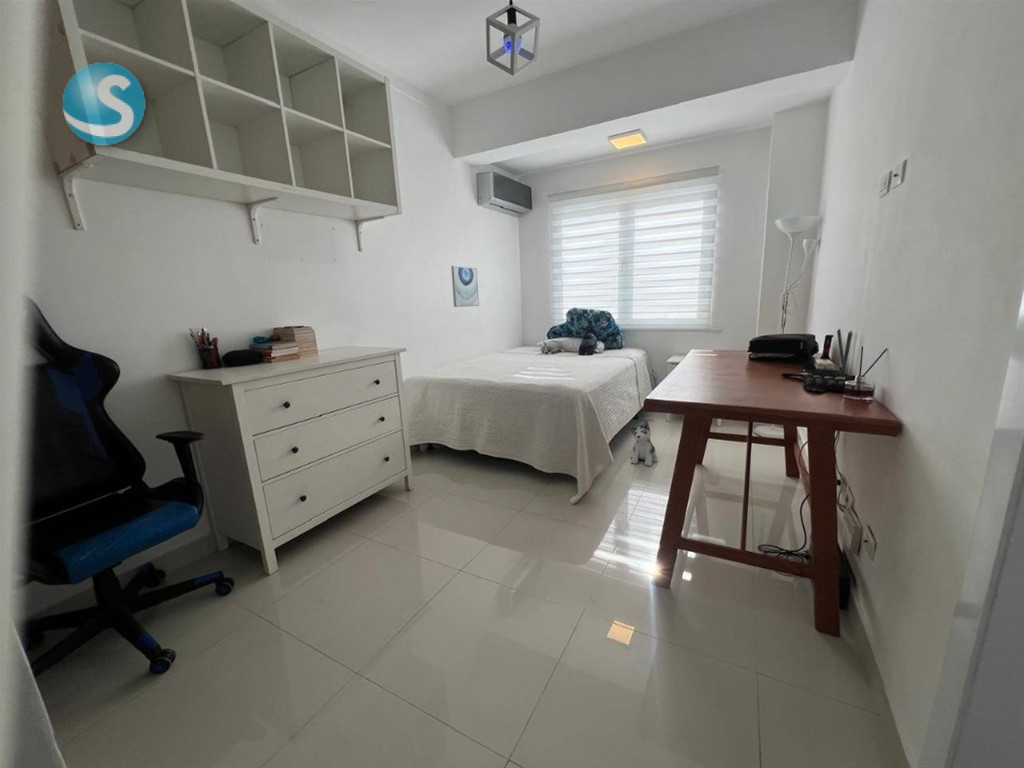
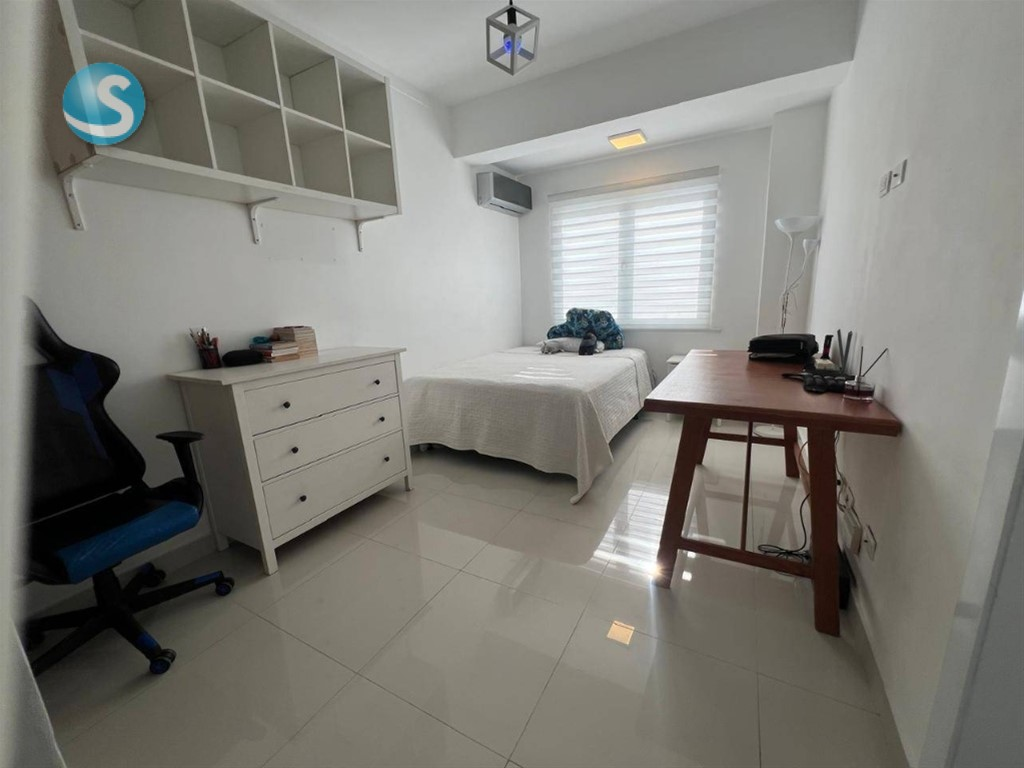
- plush toy (644, 438)
- wall art (465, 286)
